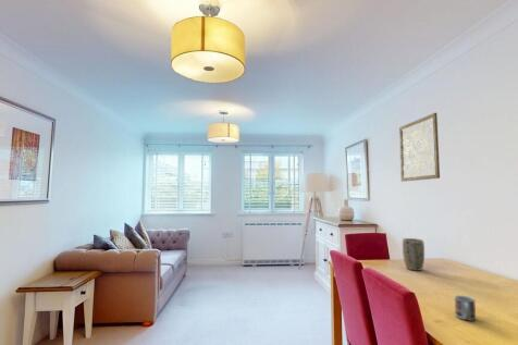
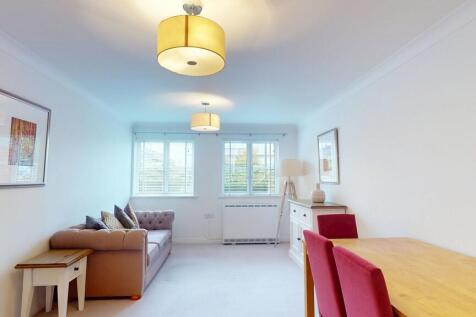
- cup (466, 308)
- plant pot (412, 254)
- wall art (419, 149)
